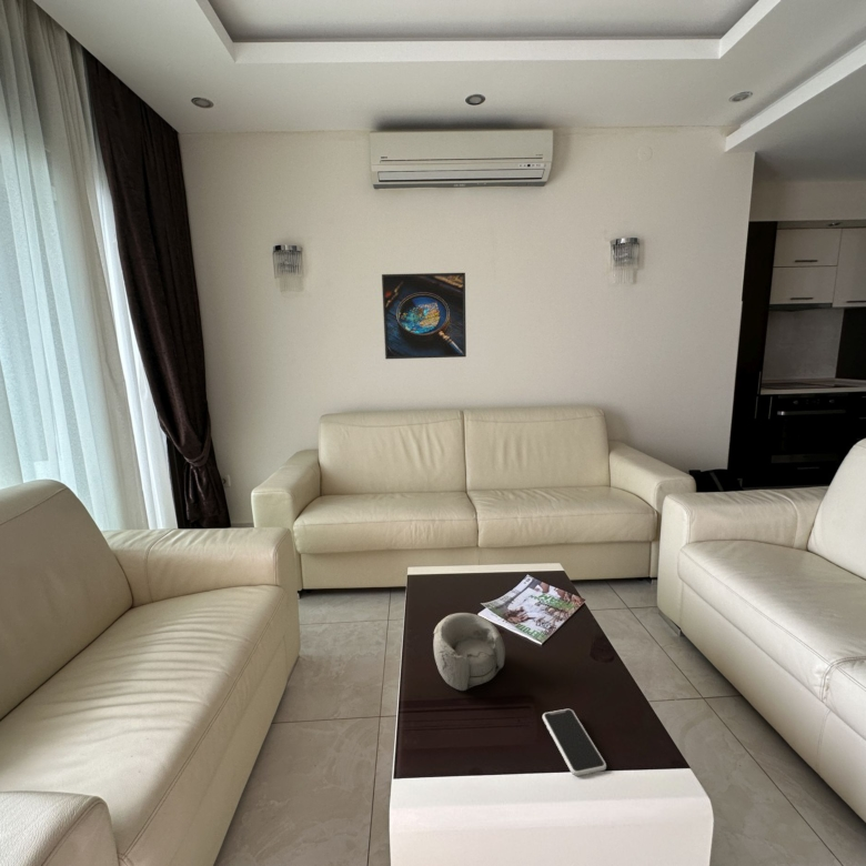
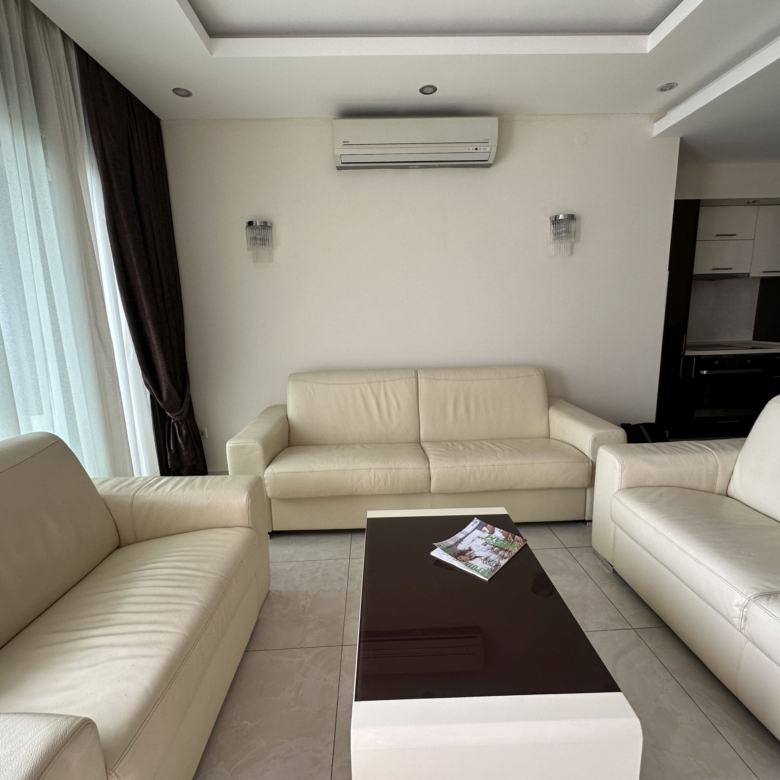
- smartphone (572, 739)
- decorative bowl (466, 646)
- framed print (424, 316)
